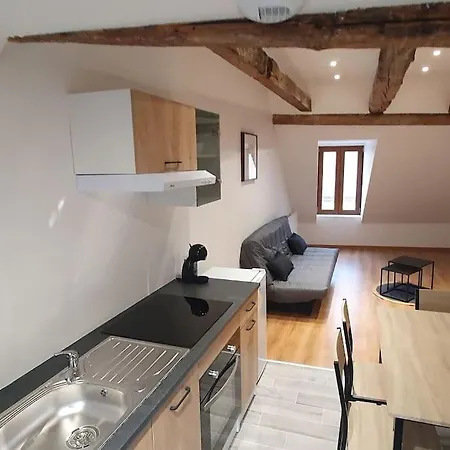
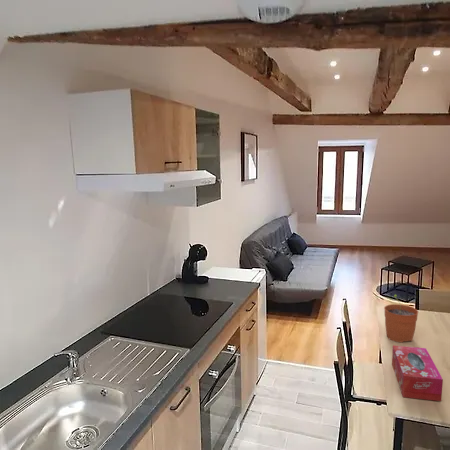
+ tissue box (415, 371)
+ plant pot (400, 316)
